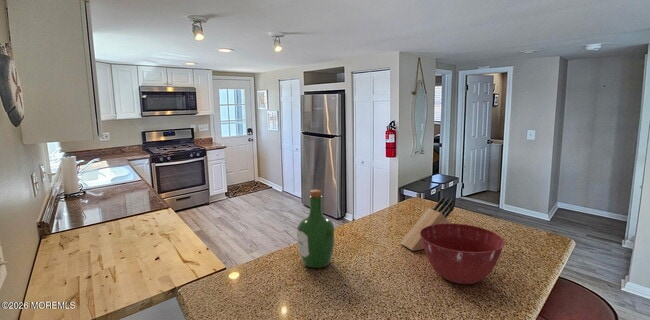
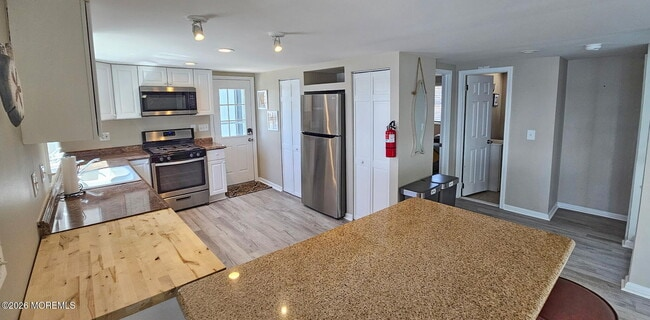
- knife block (429, 222)
- wine bottle (315, 226)
- mixing bowl (459, 255)
